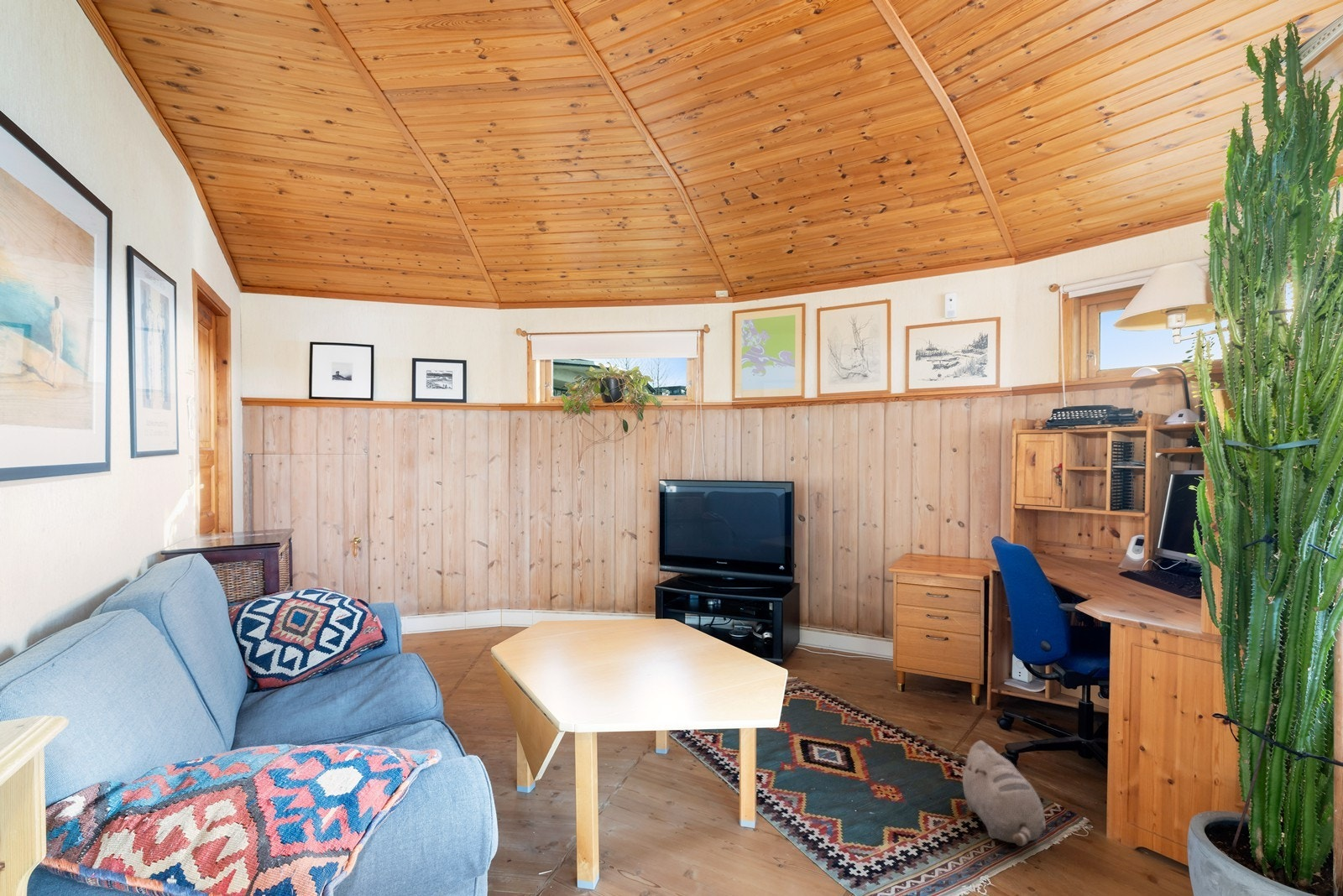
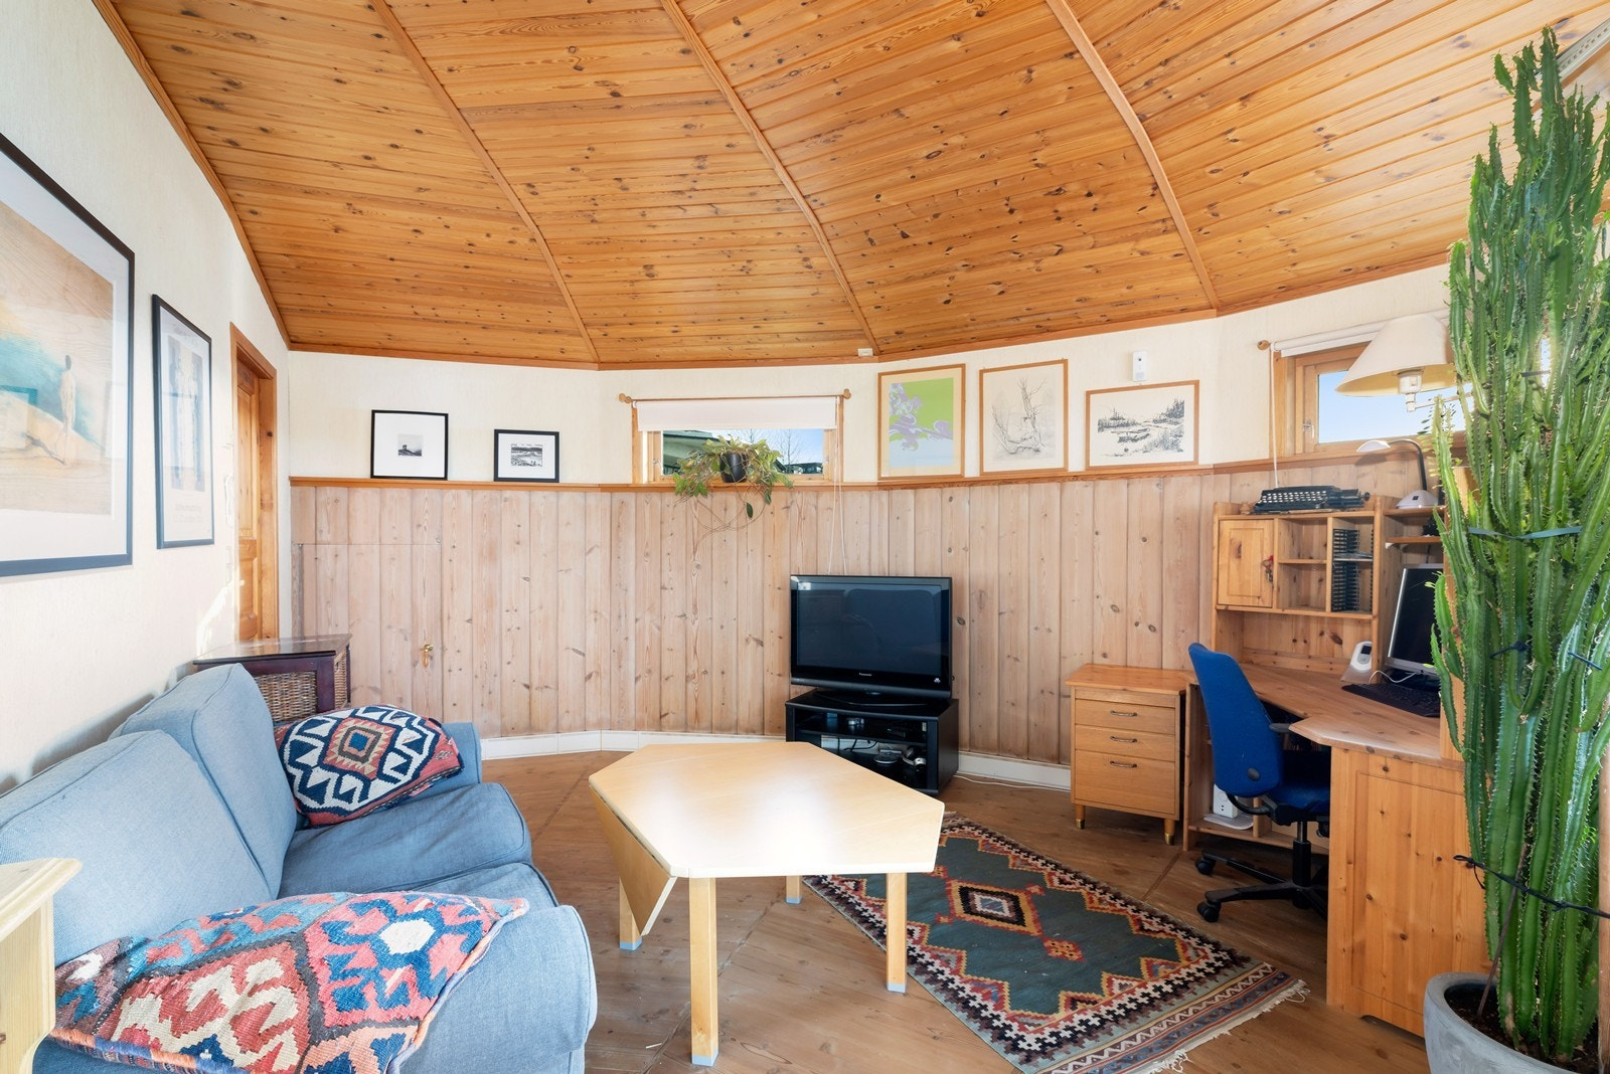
- plush toy (1005, 794)
